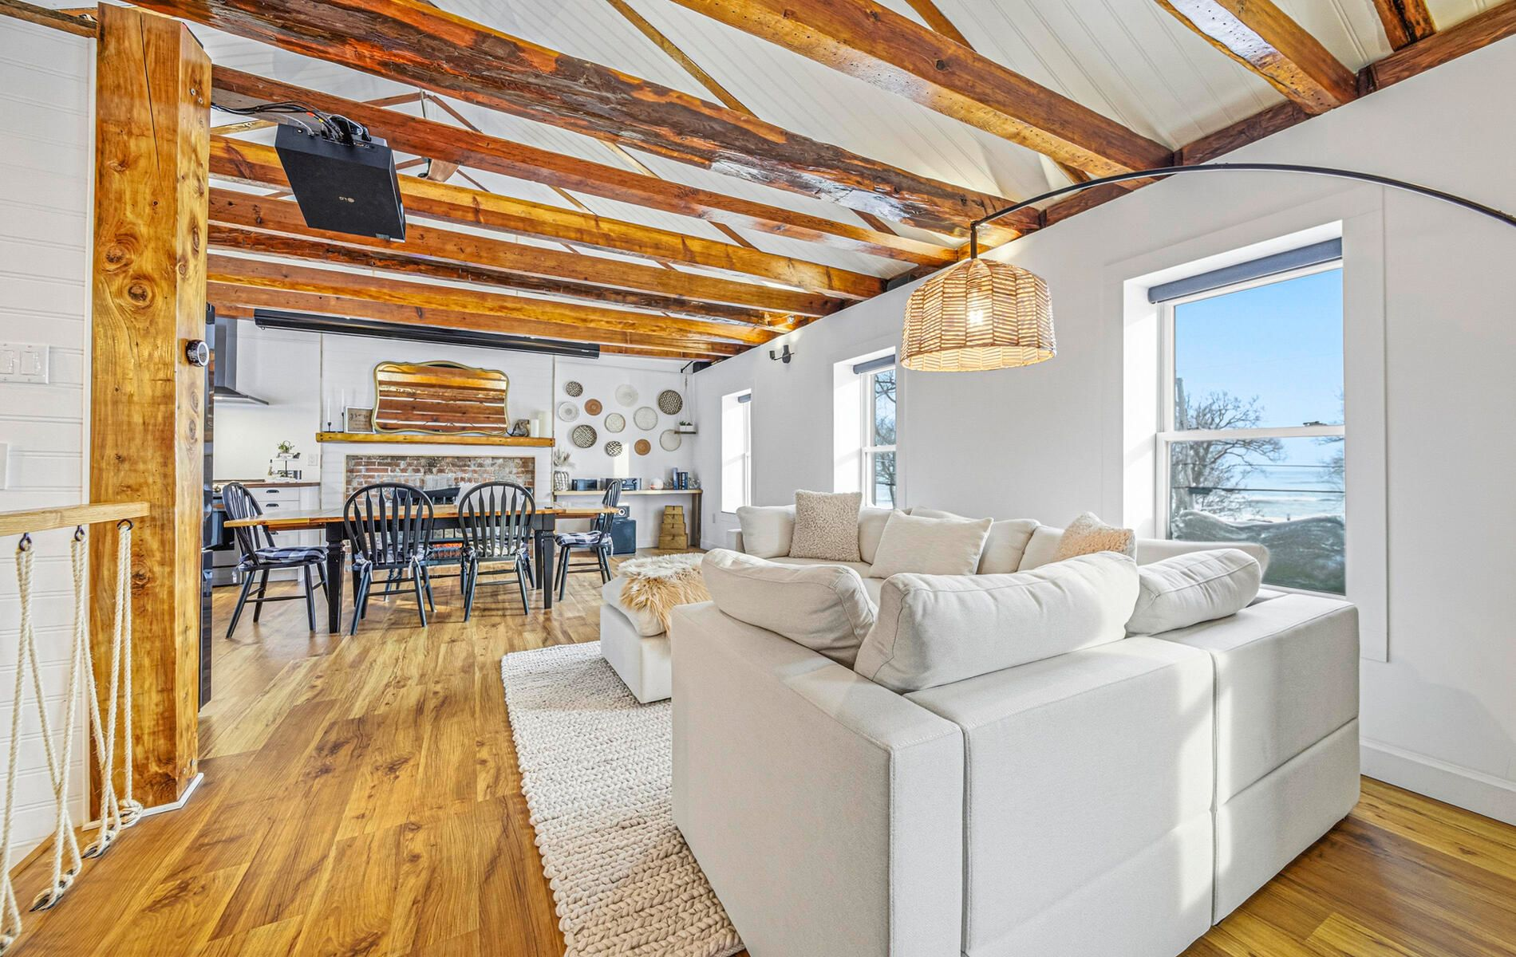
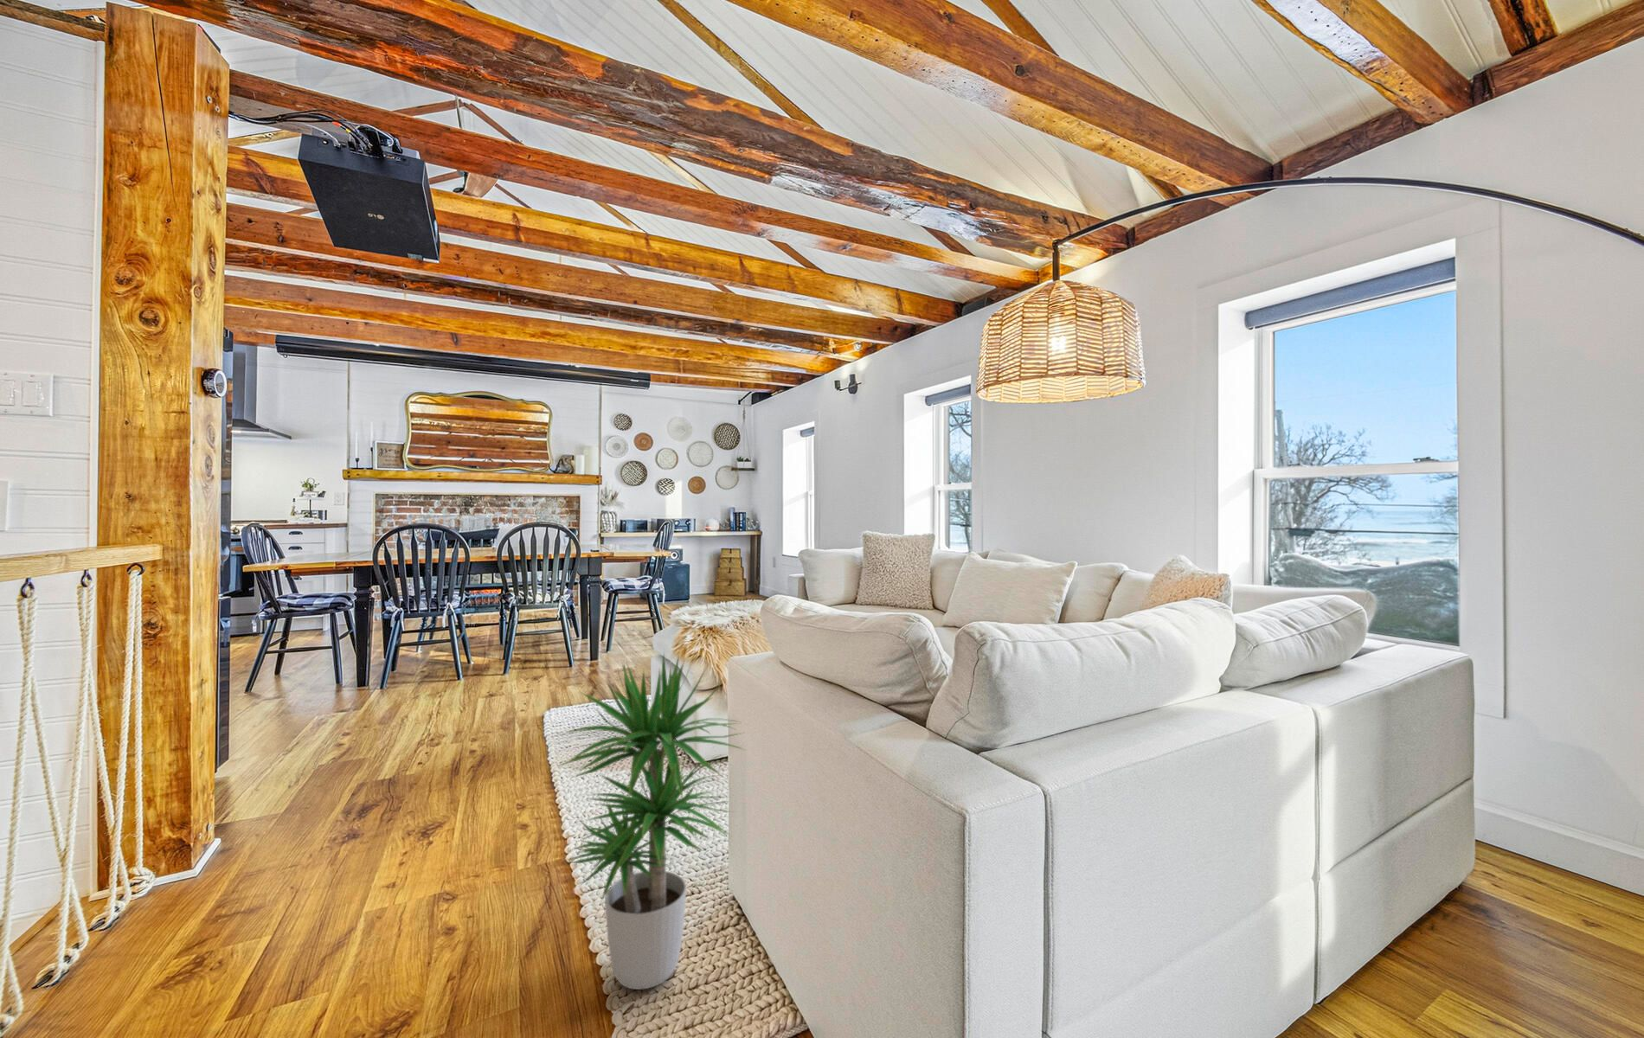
+ potted plant (658, 813)
